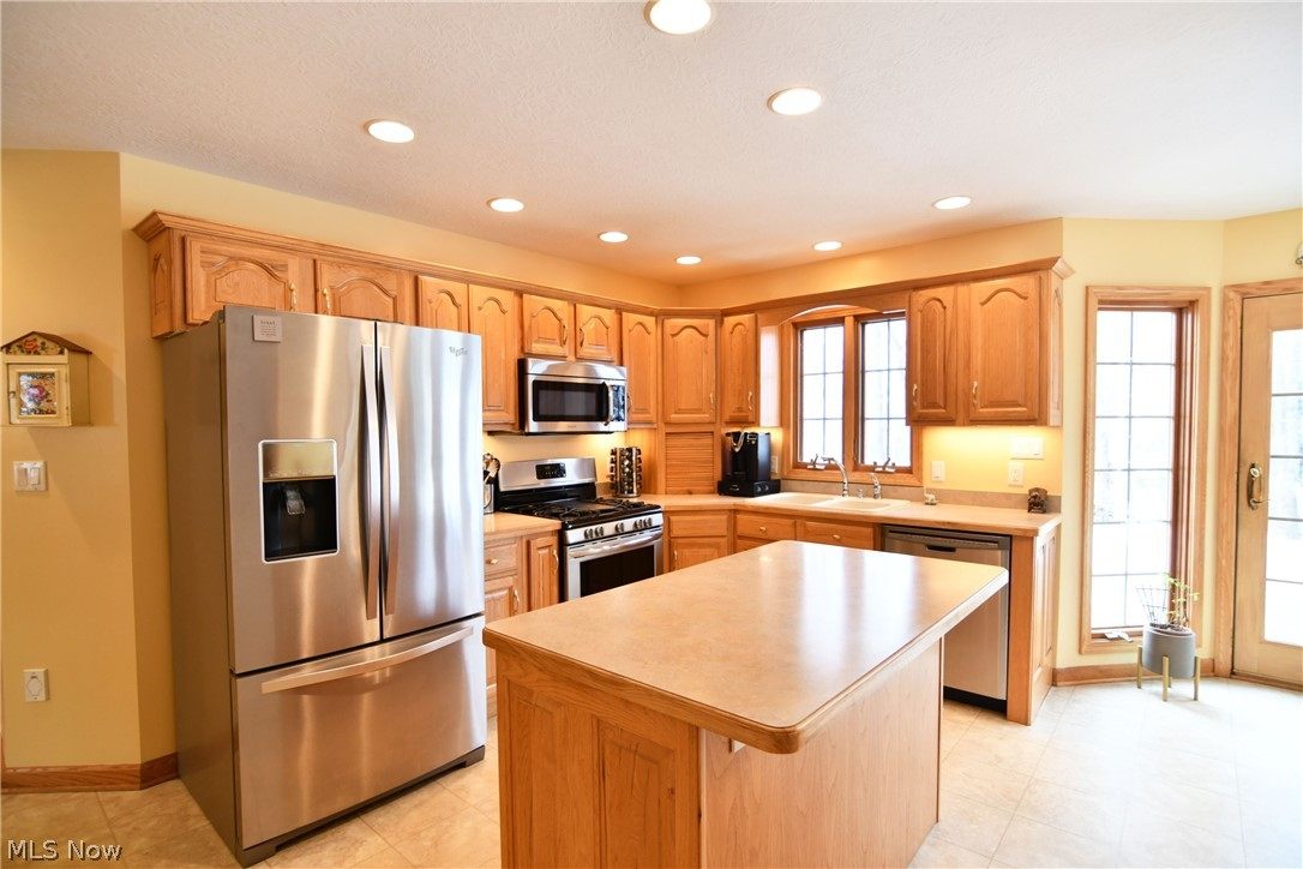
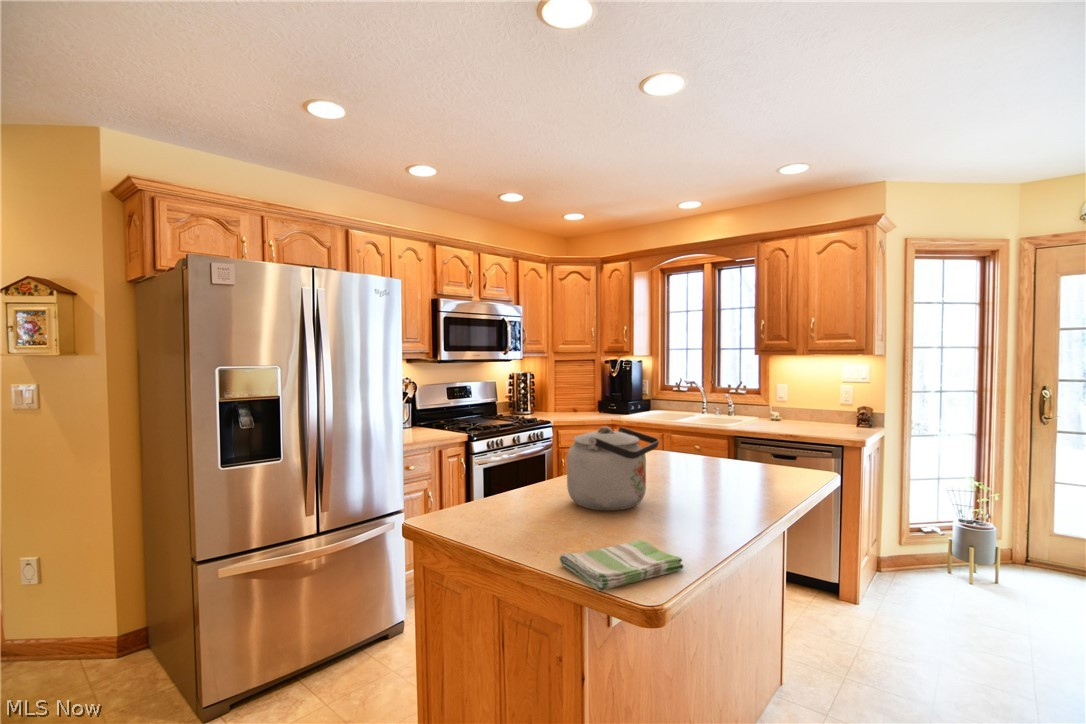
+ dish towel (620, 559)
+ kettle (612, 463)
